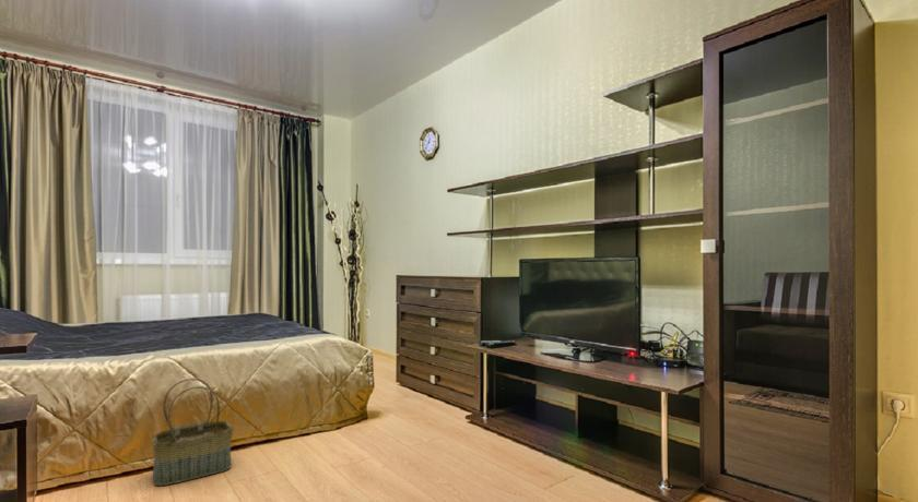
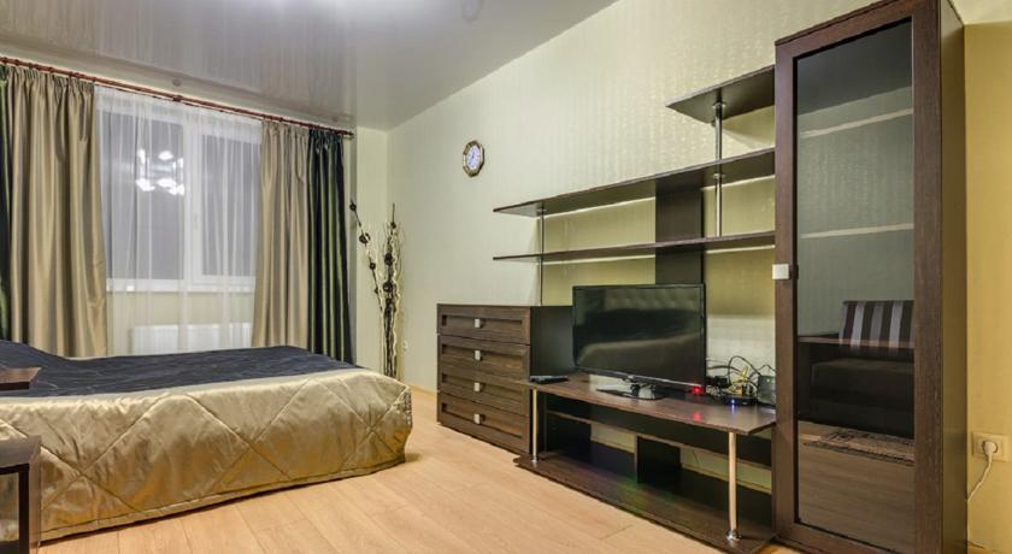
- basket (193, 427)
